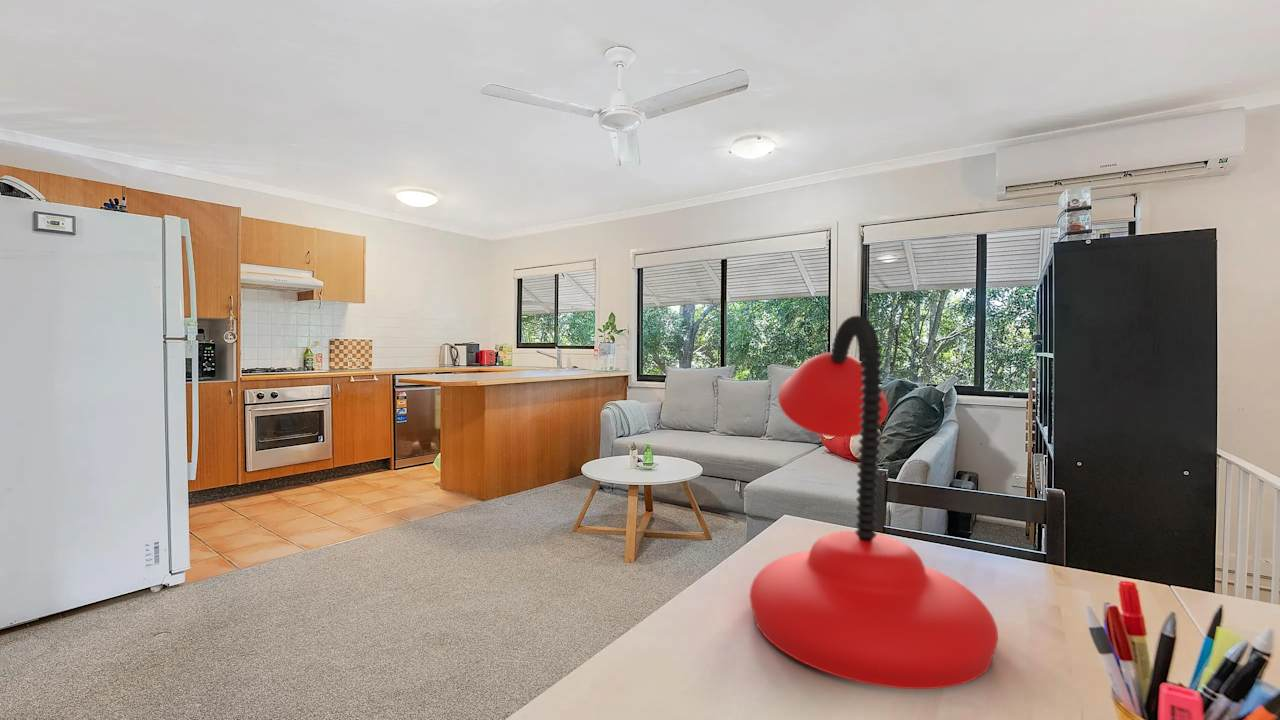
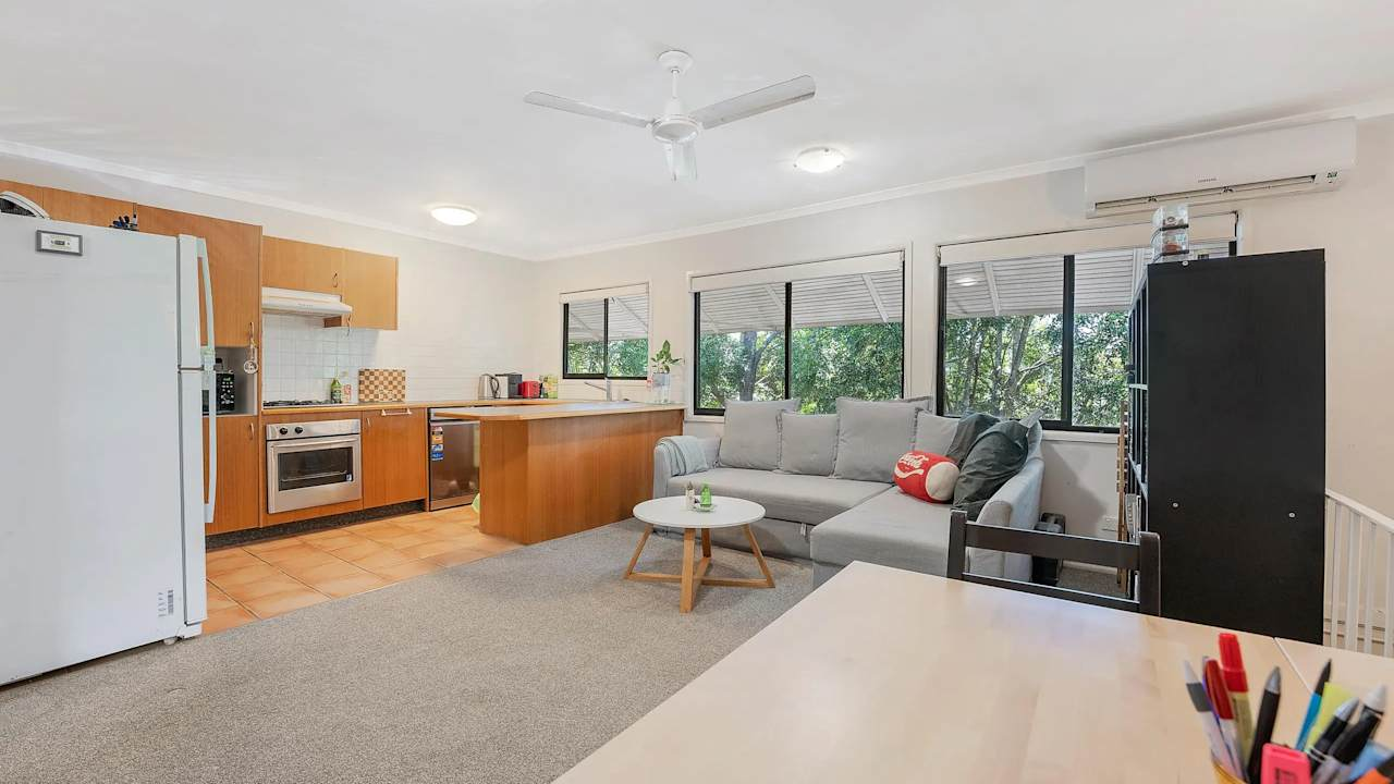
- desk lamp (858, 458)
